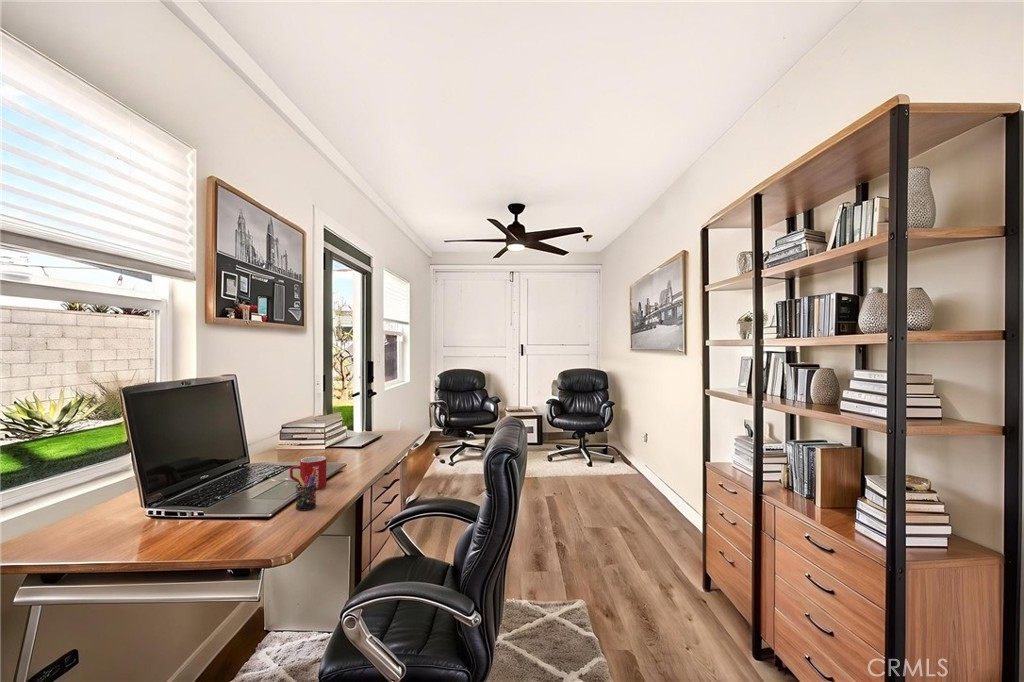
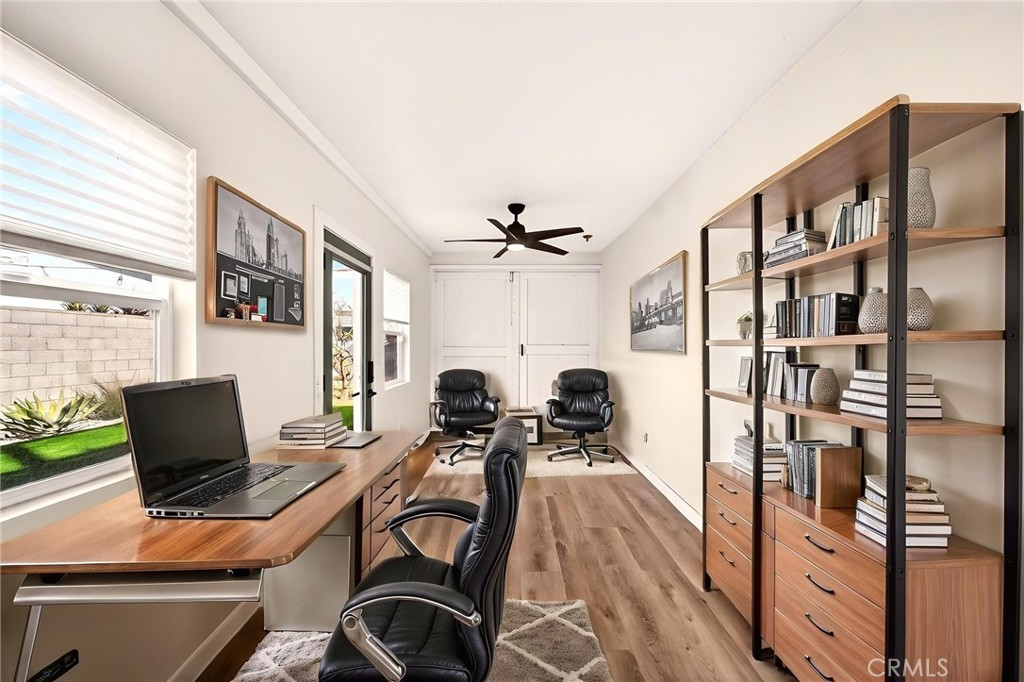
- mug (308, 473)
- pen holder (308, 487)
